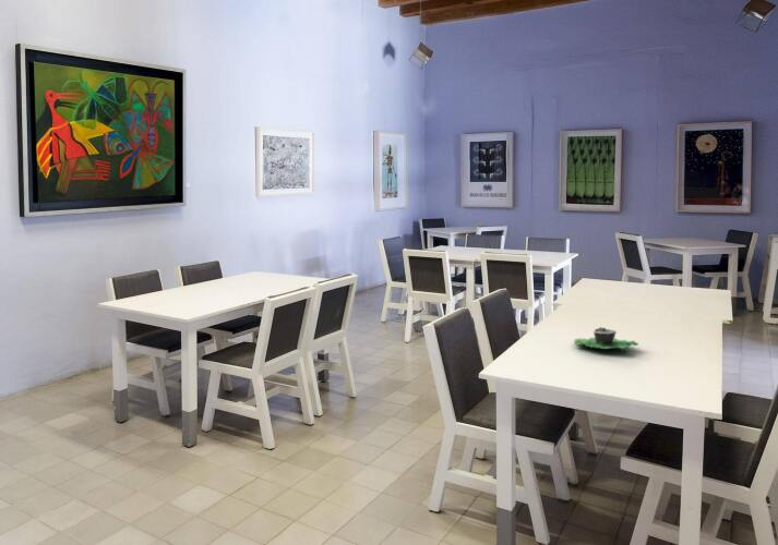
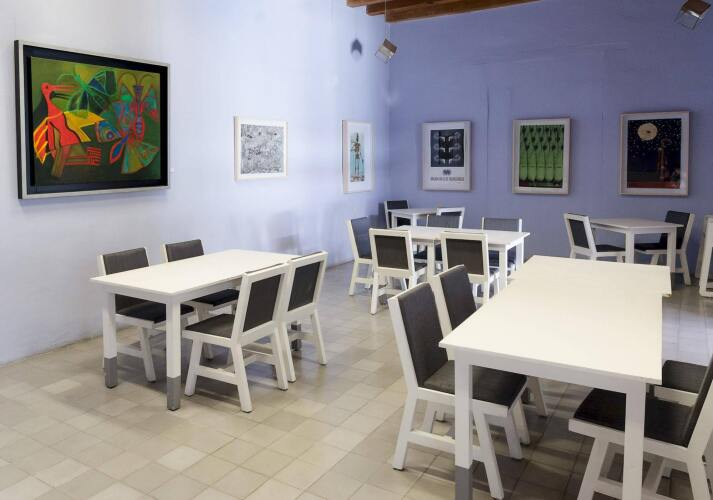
- succulent planter (602, 337)
